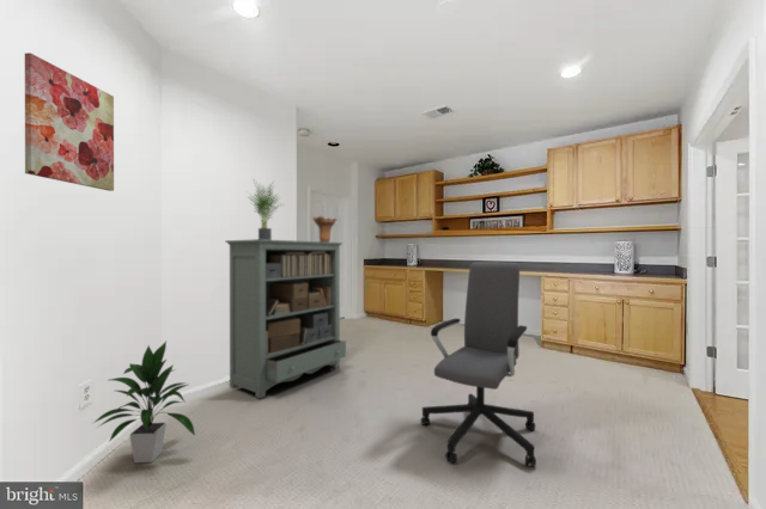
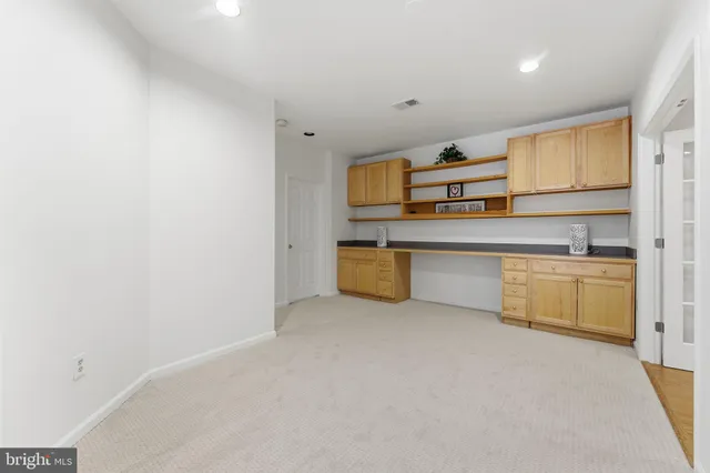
- bookshelf (293, 309)
- indoor plant (151, 403)
- ceramic vessel (324, 228)
- wall art (74, 130)
- potted plant (267, 209)
- office chair (484, 349)
